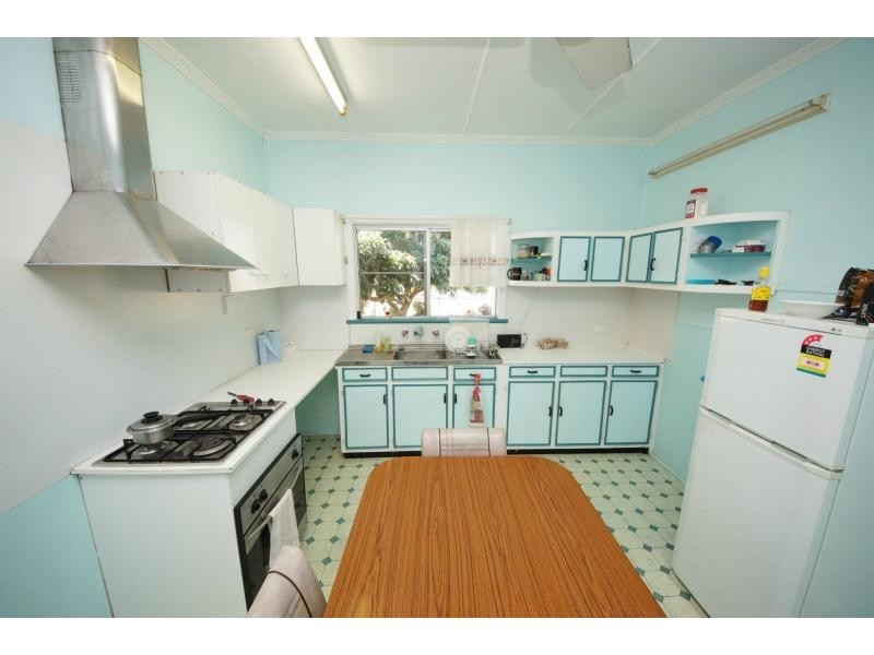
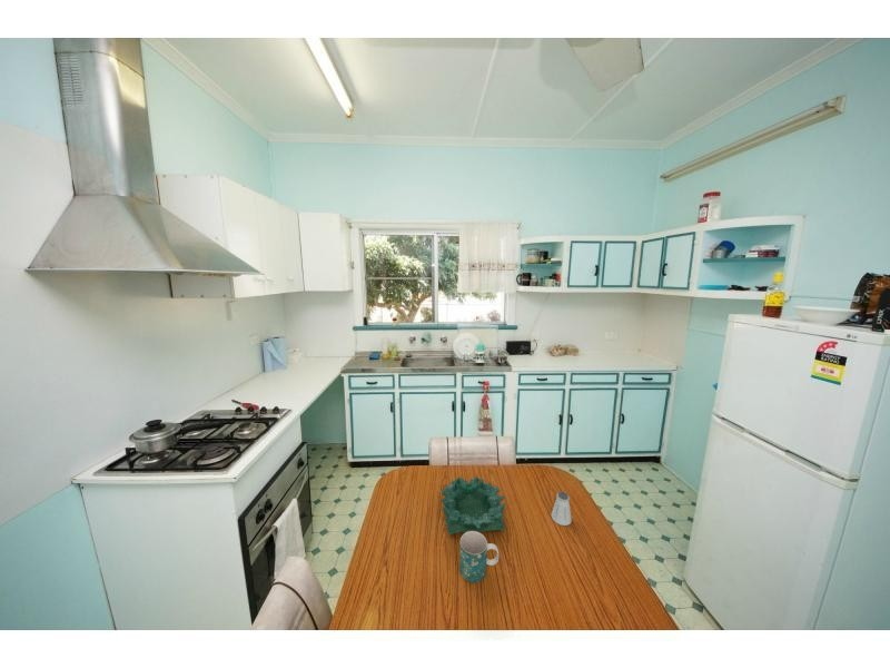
+ mug (478, 556)
+ saltshaker (562, 505)
+ decorative bowl (472, 504)
